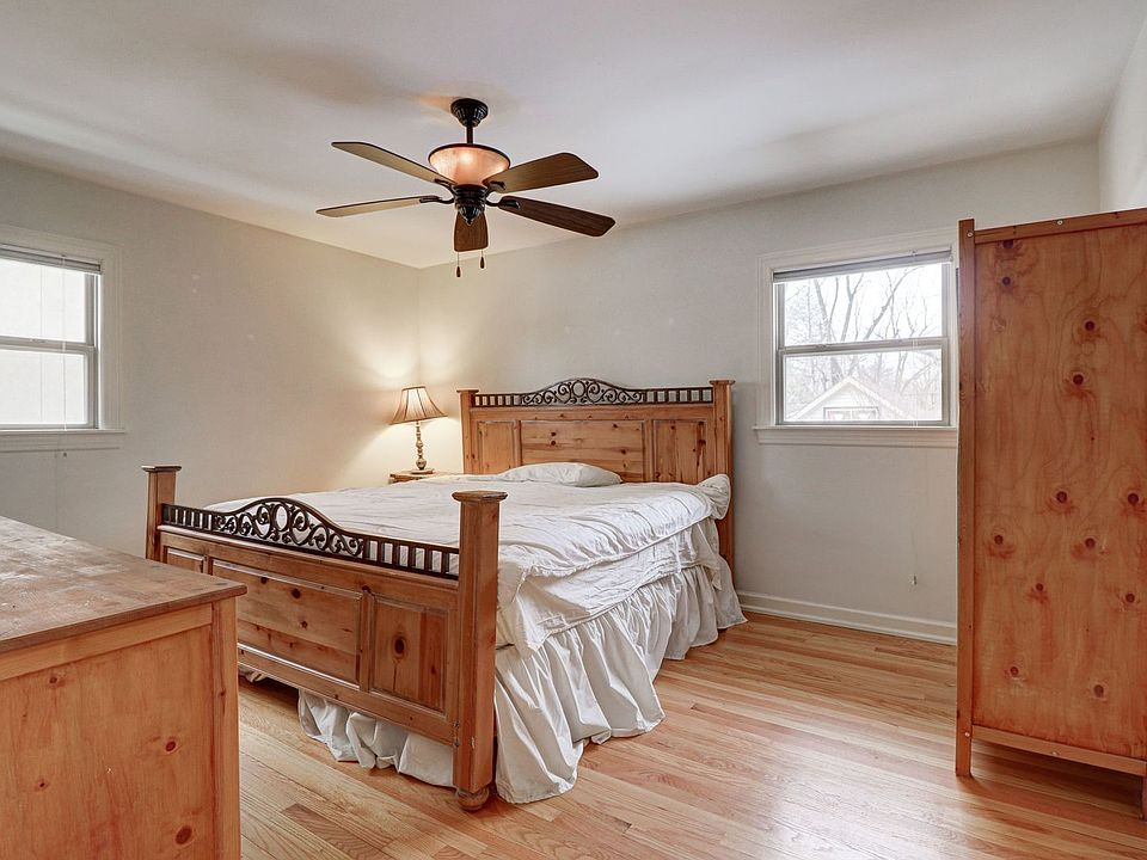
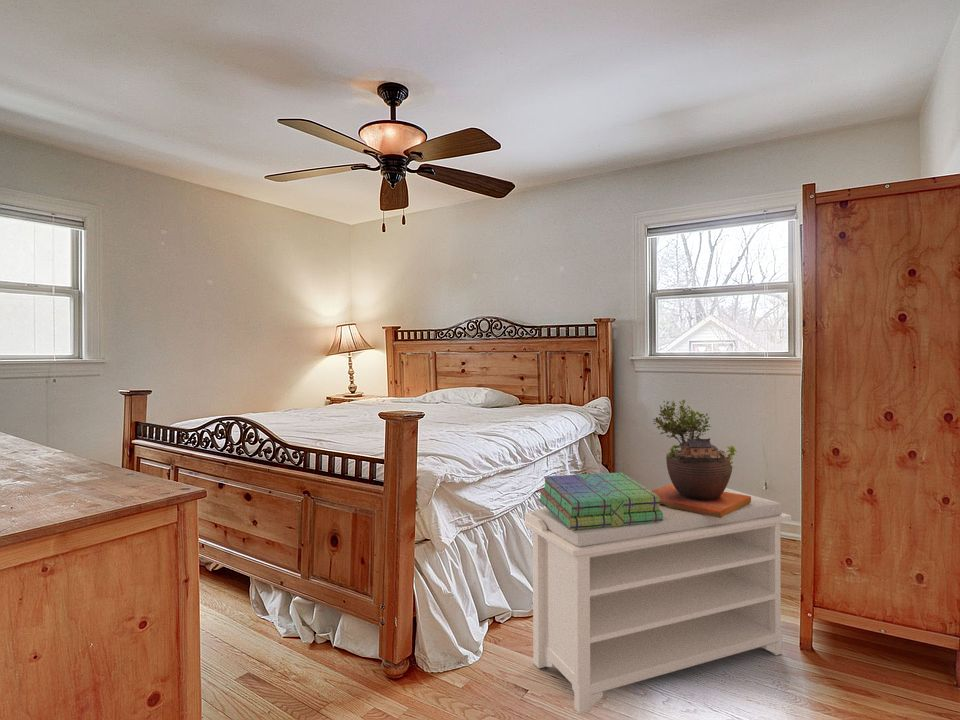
+ bench (660, 582)
+ potted plant (693, 451)
+ stack of books (597, 501)
